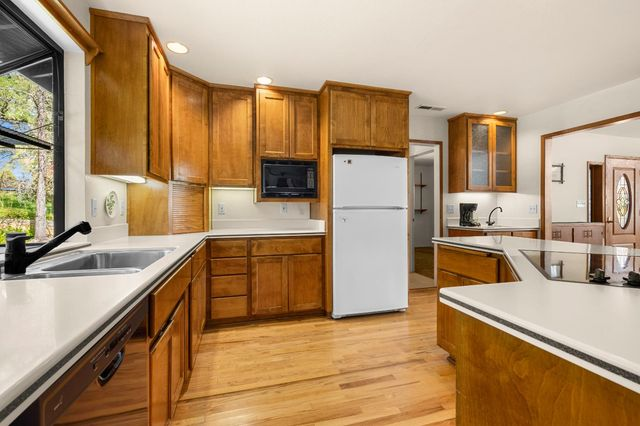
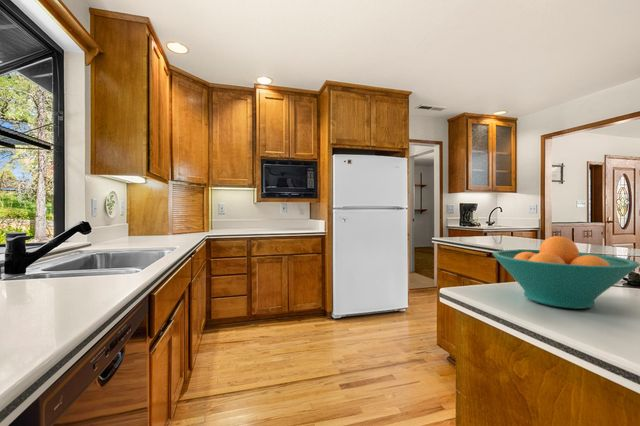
+ fruit bowl (557, 268)
